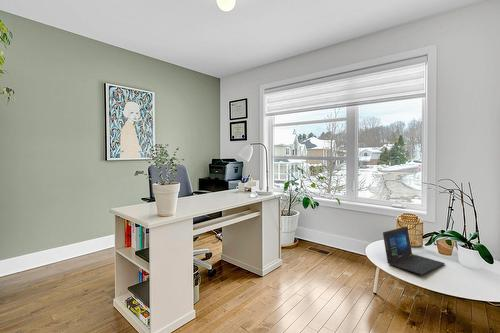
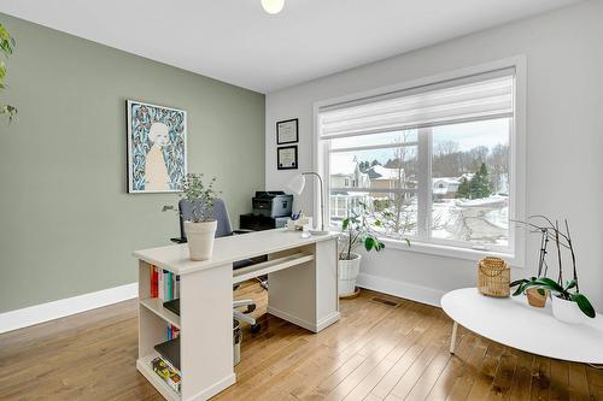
- laptop (411, 250)
